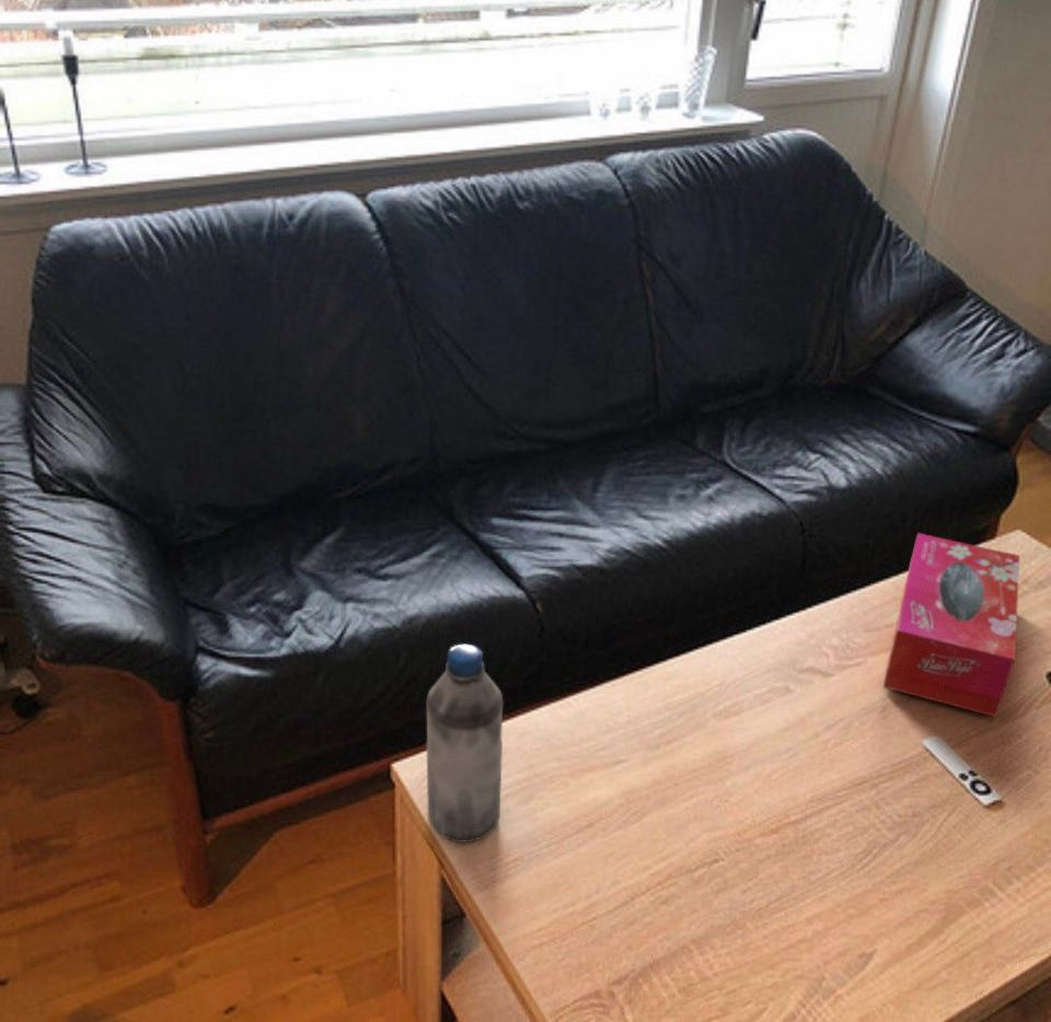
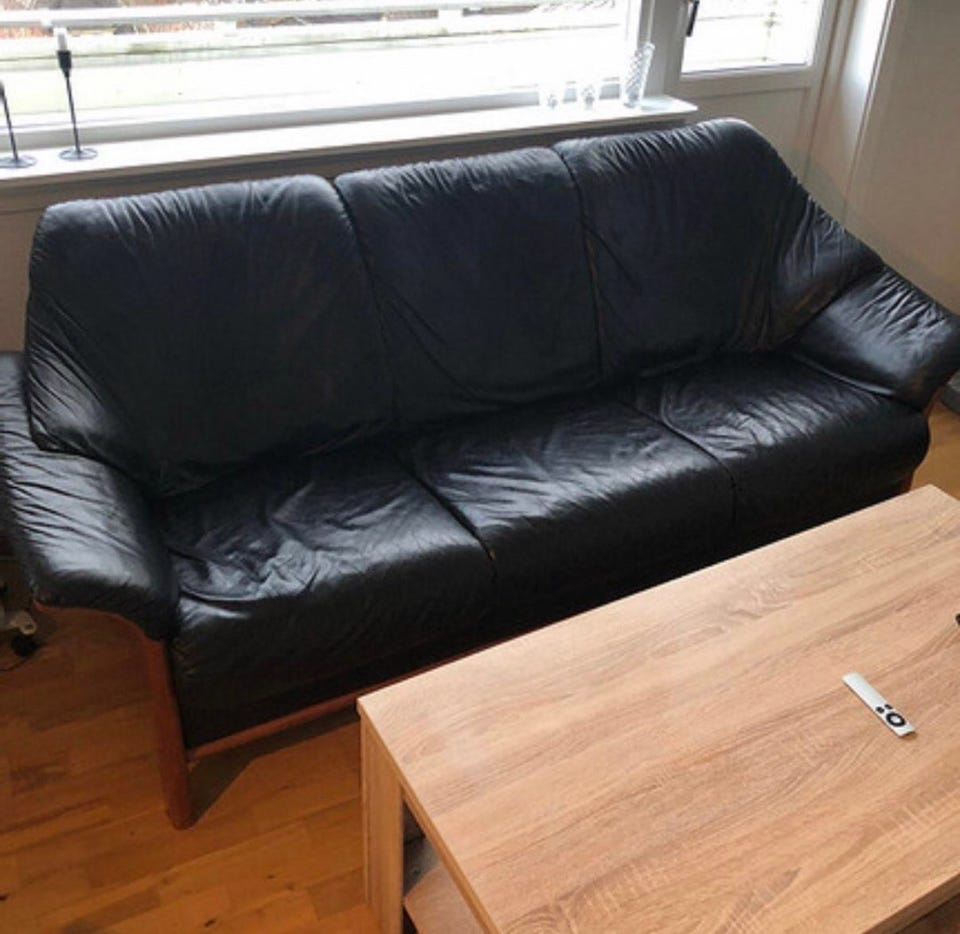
- tissue box (954, 618)
- water bottle (463, 740)
